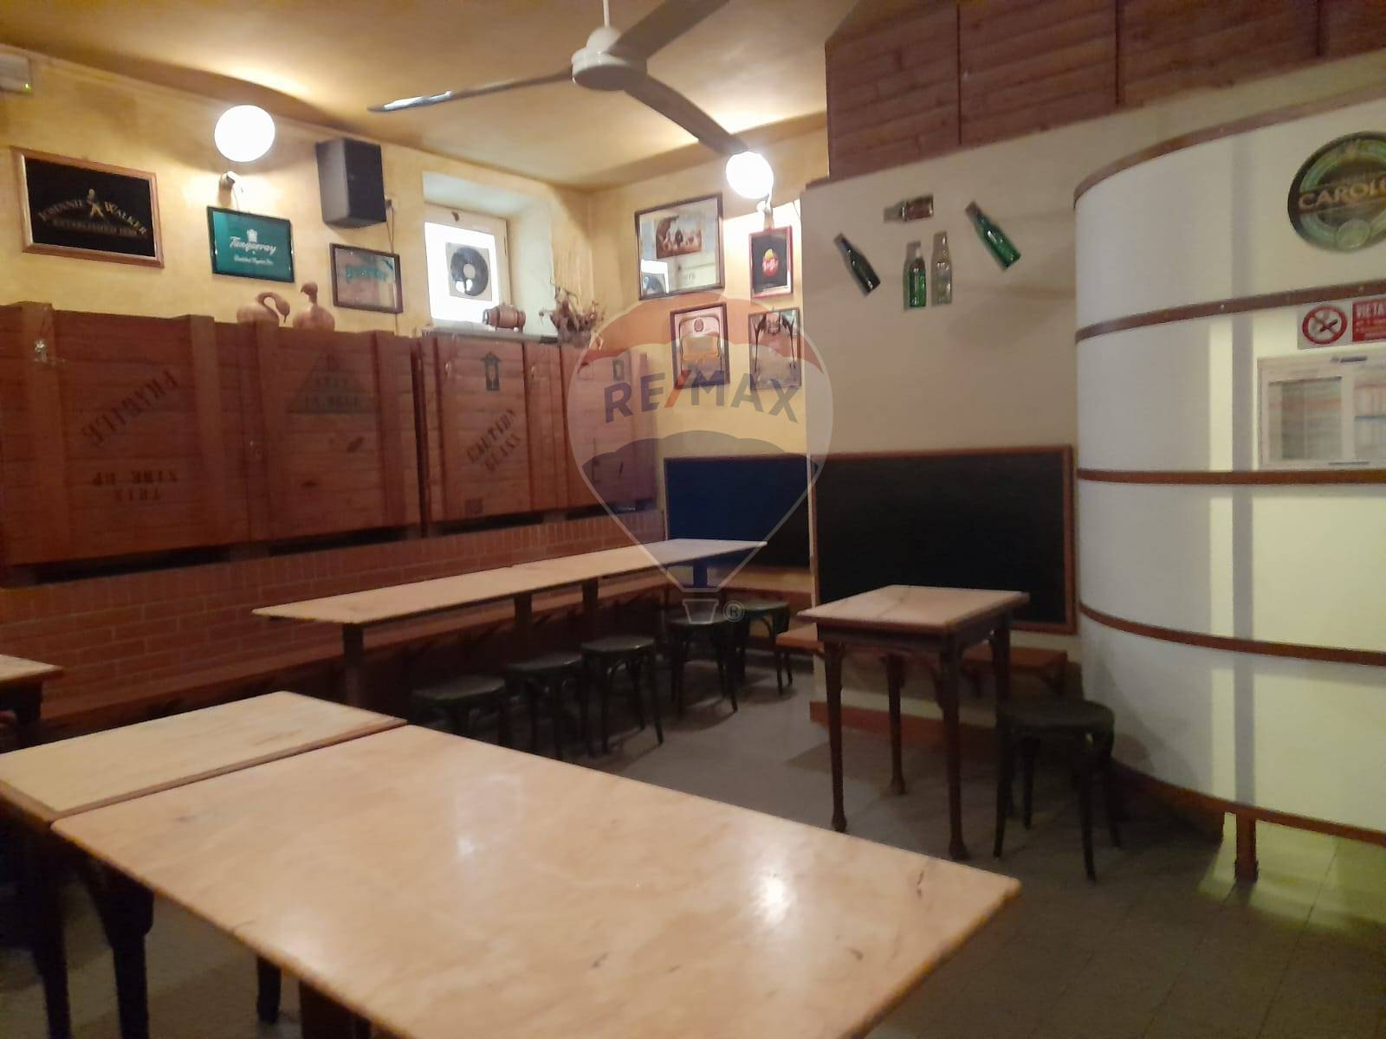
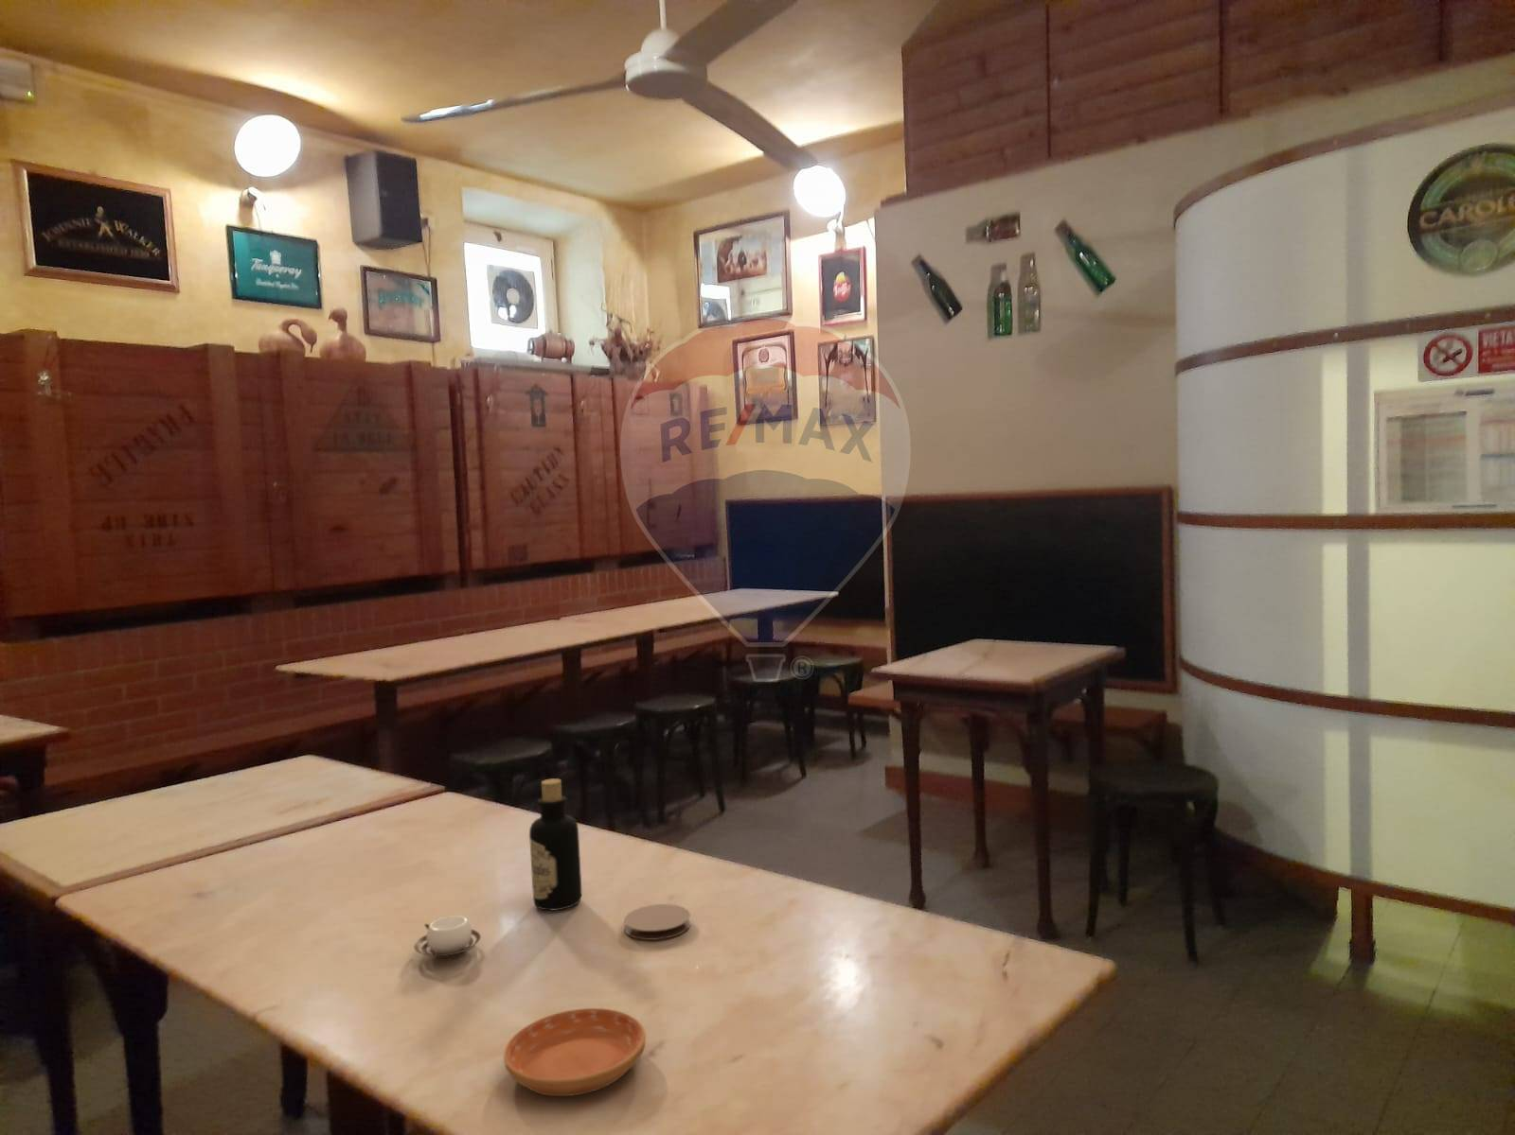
+ cup (449, 937)
+ saucer (576, 1053)
+ bottle (554, 842)
+ coaster (657, 922)
